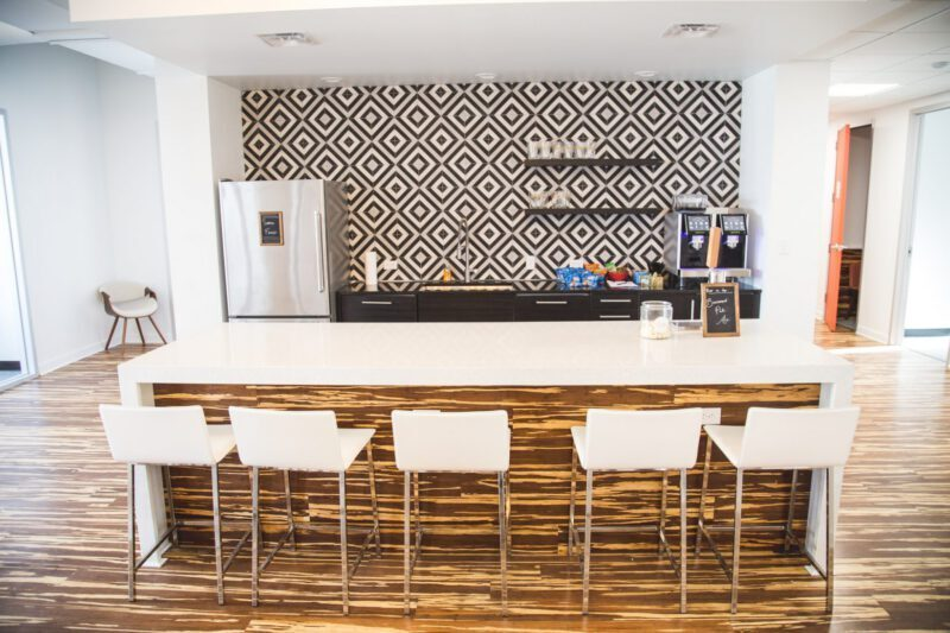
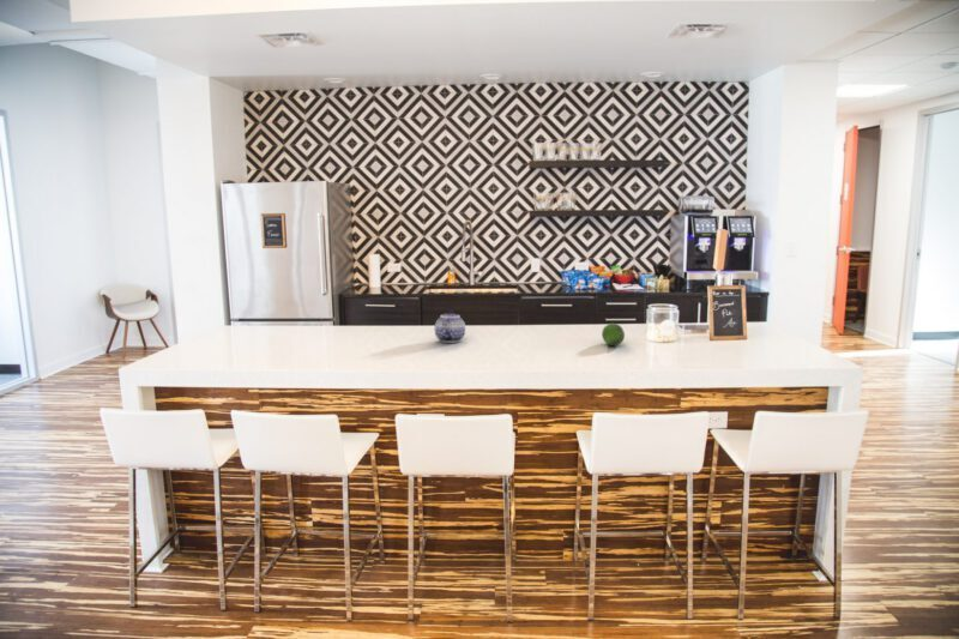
+ teapot (450, 325)
+ fruit (613, 333)
